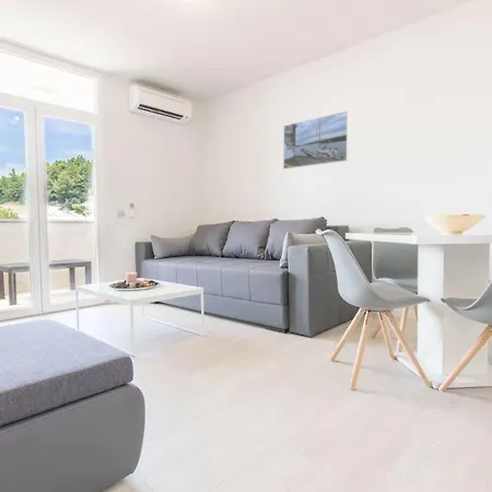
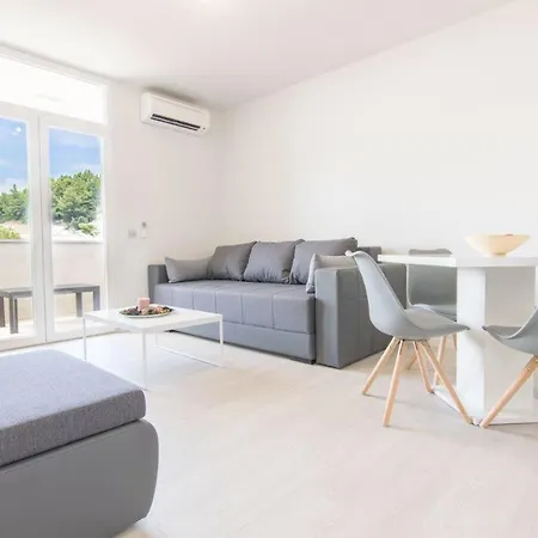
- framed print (314, 141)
